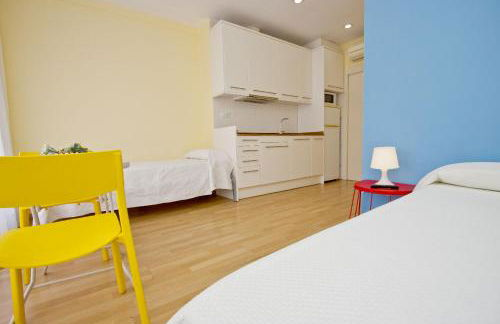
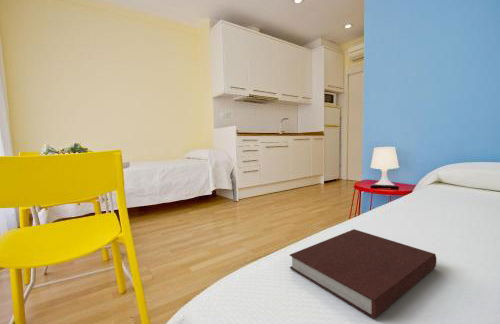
+ notebook (361, 261)
